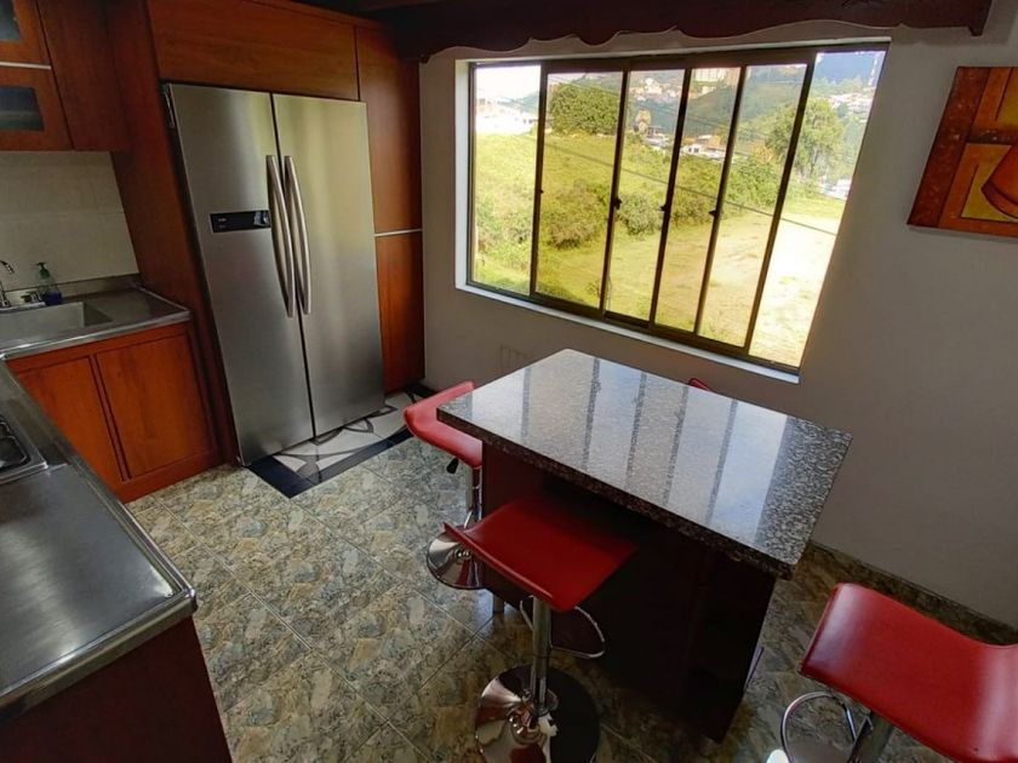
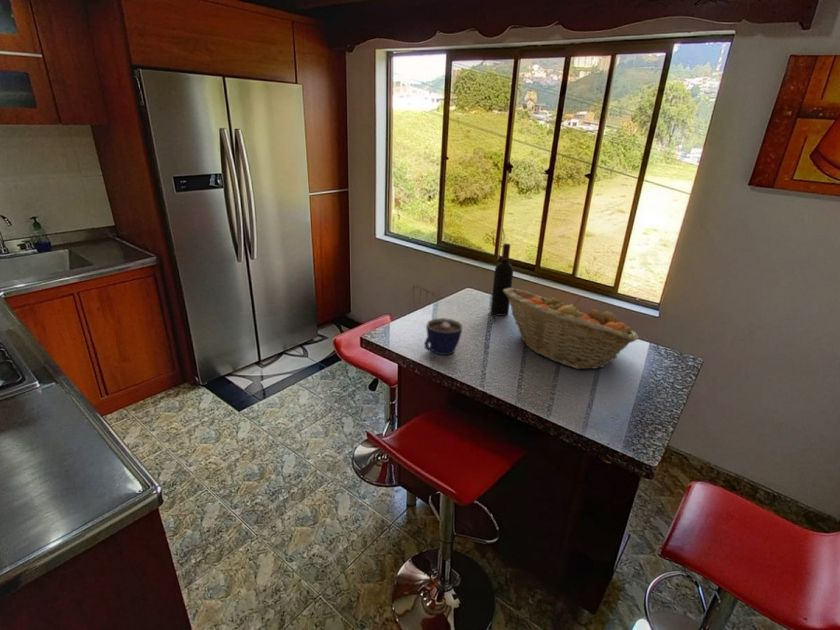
+ fruit basket (564, 321)
+ wine bottle (503, 279)
+ cup (440, 339)
